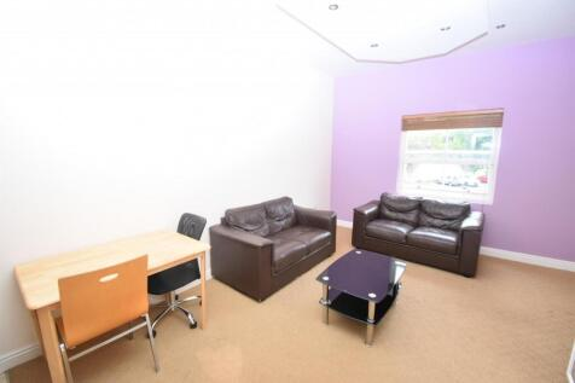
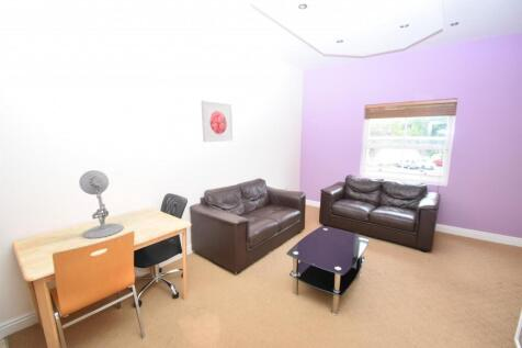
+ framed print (217, 122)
+ desk lamp (99, 201)
